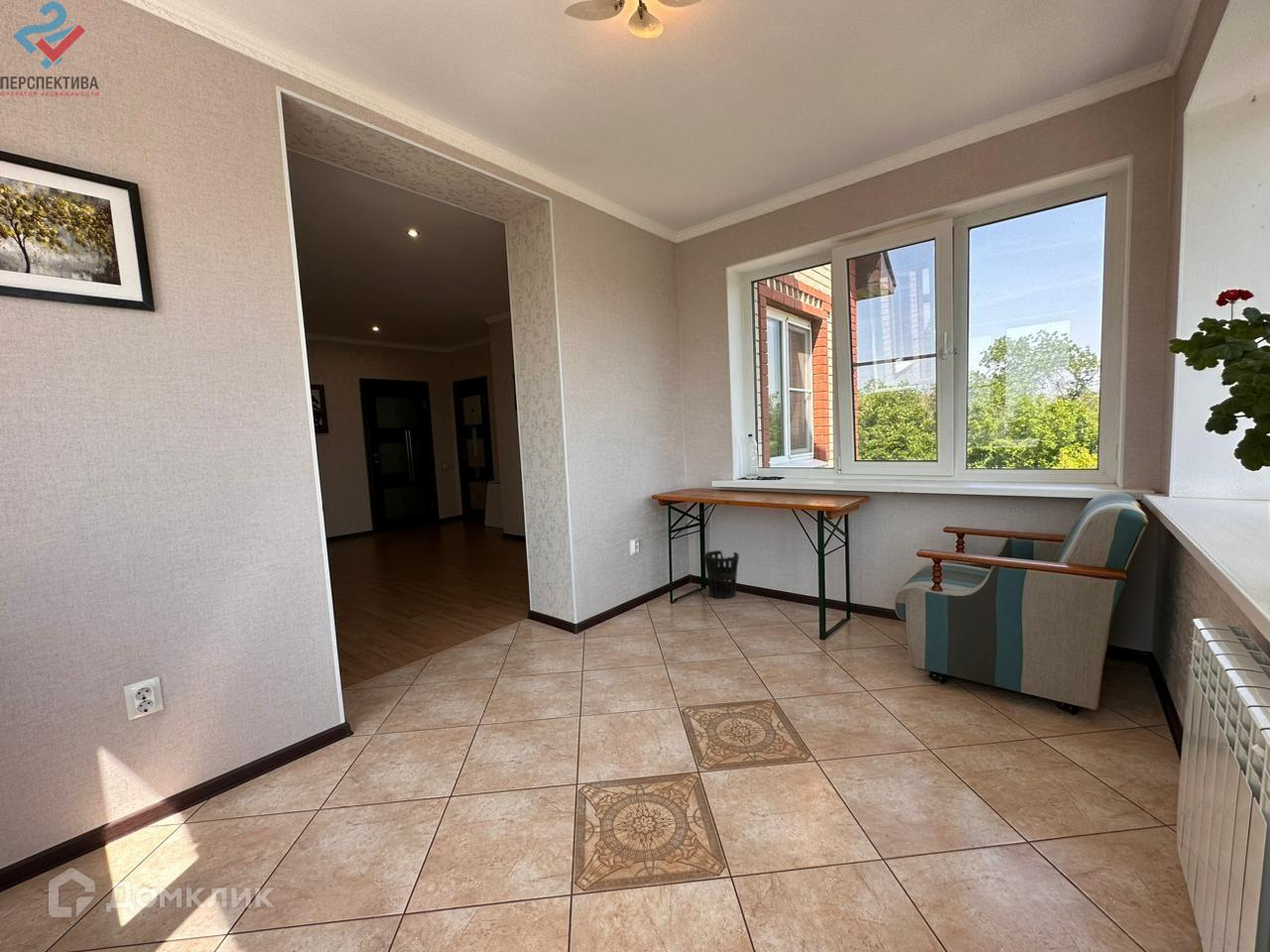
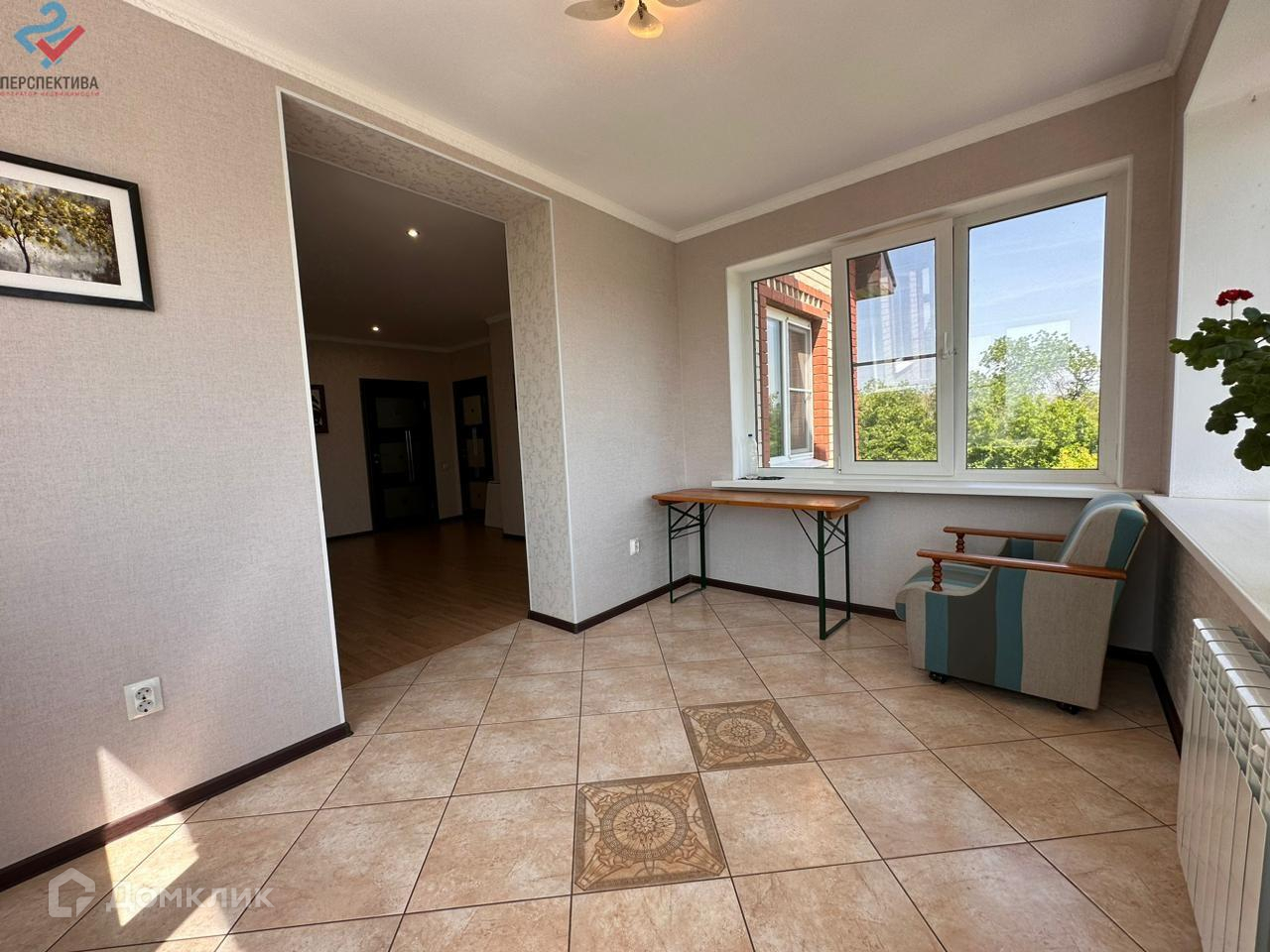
- wastebasket (721, 574)
